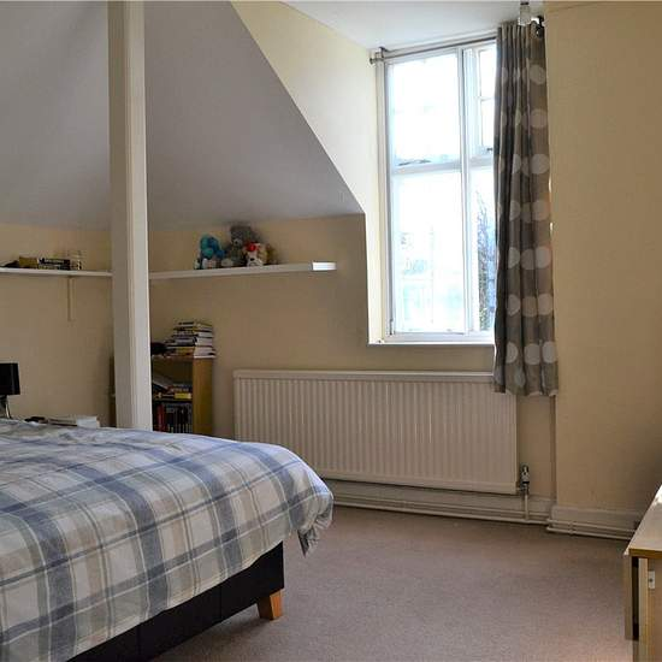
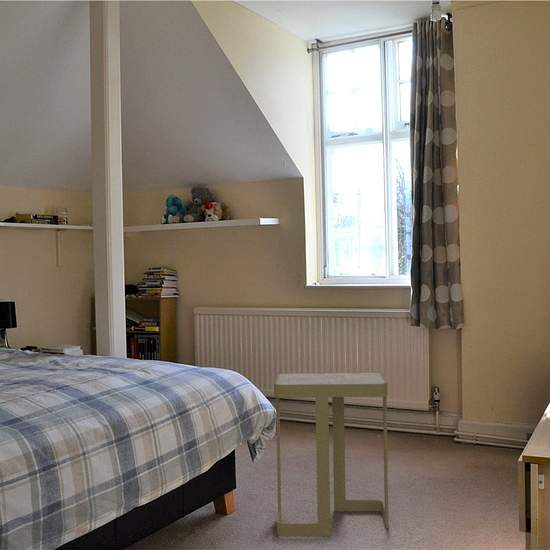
+ side table (333, 450)
